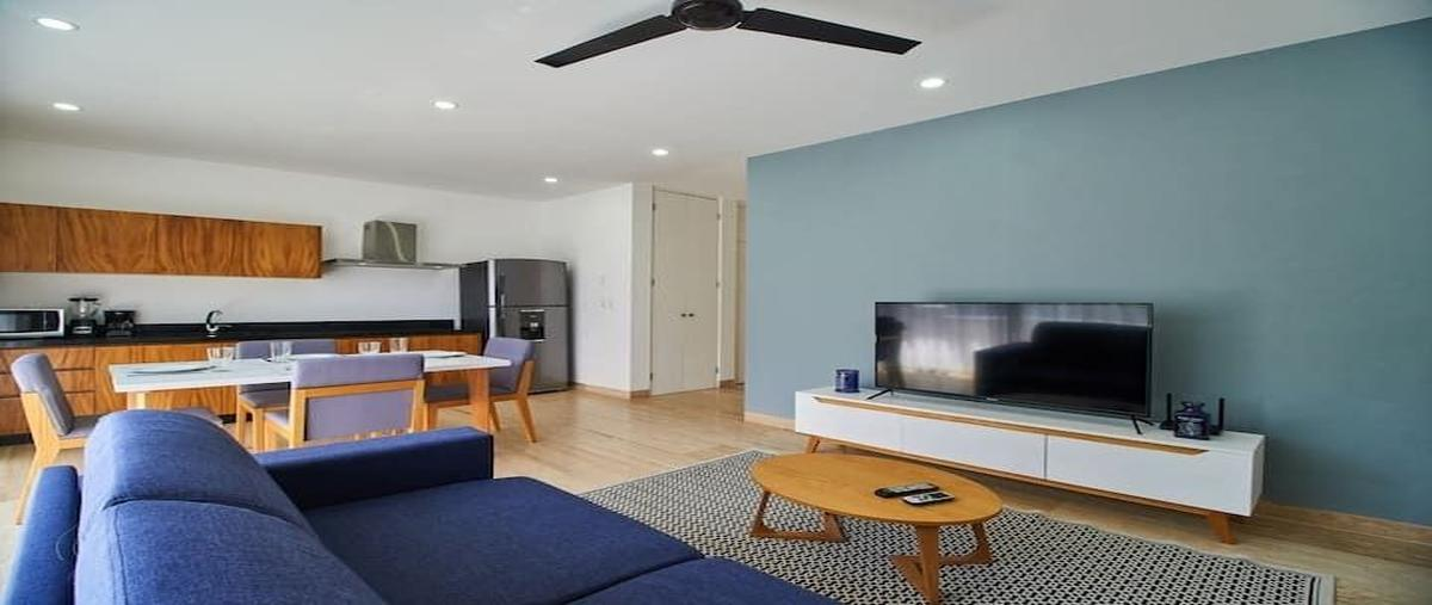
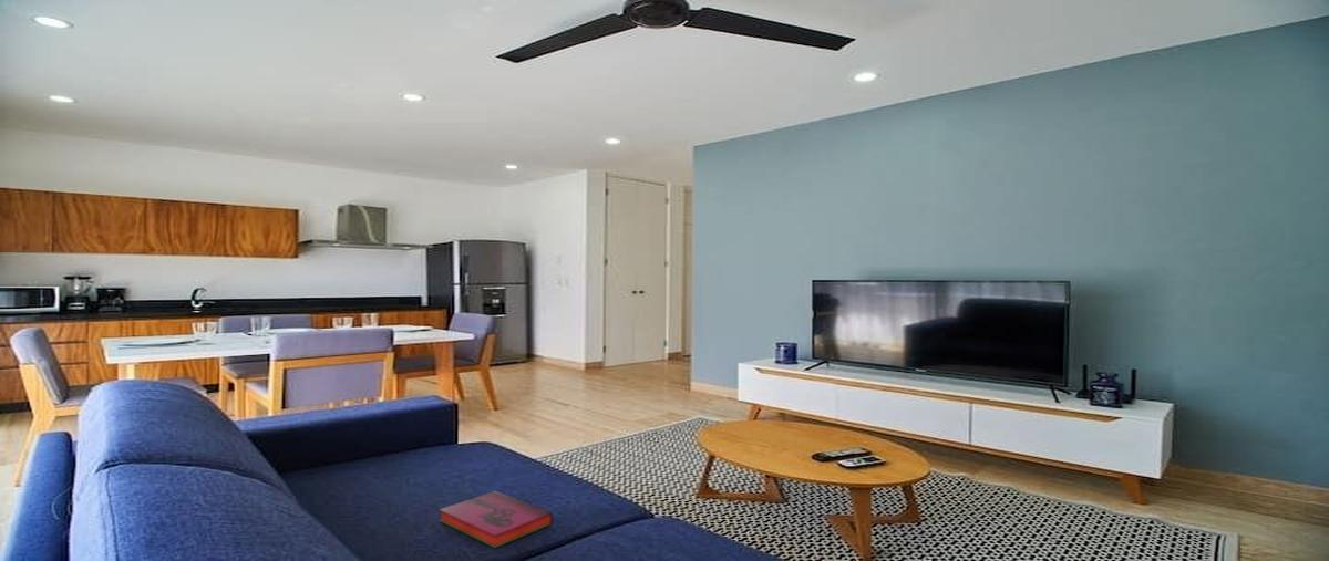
+ hardback book (495, 516)
